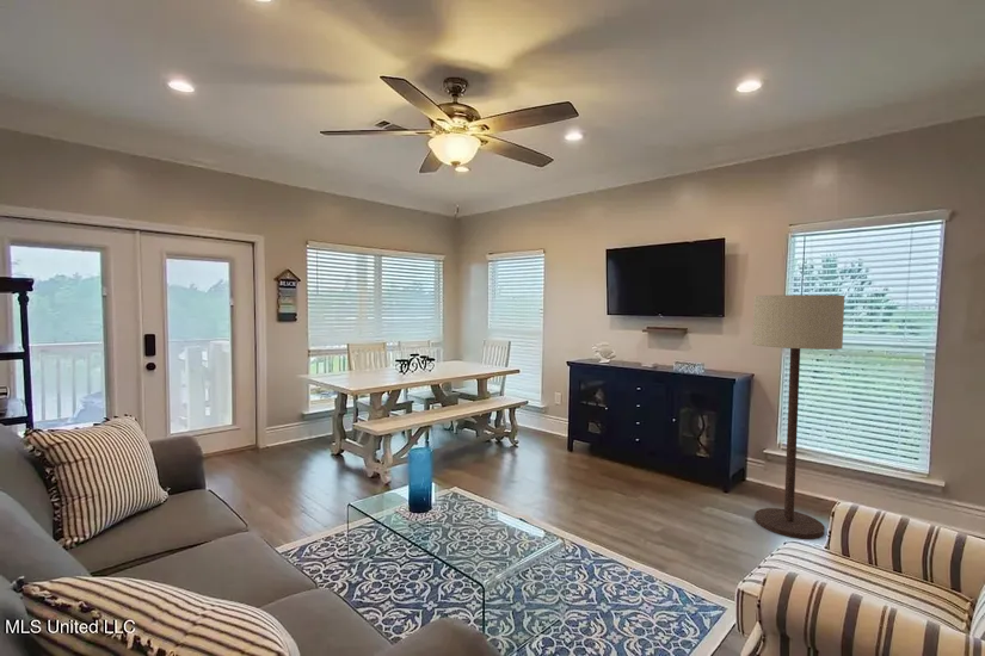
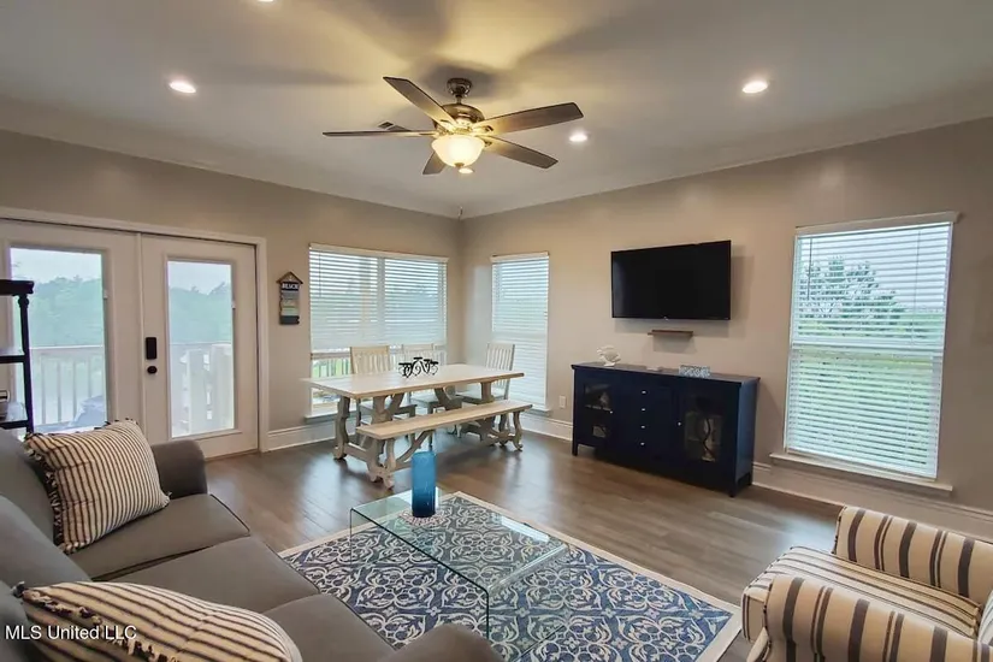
- floor lamp (793, 411)
